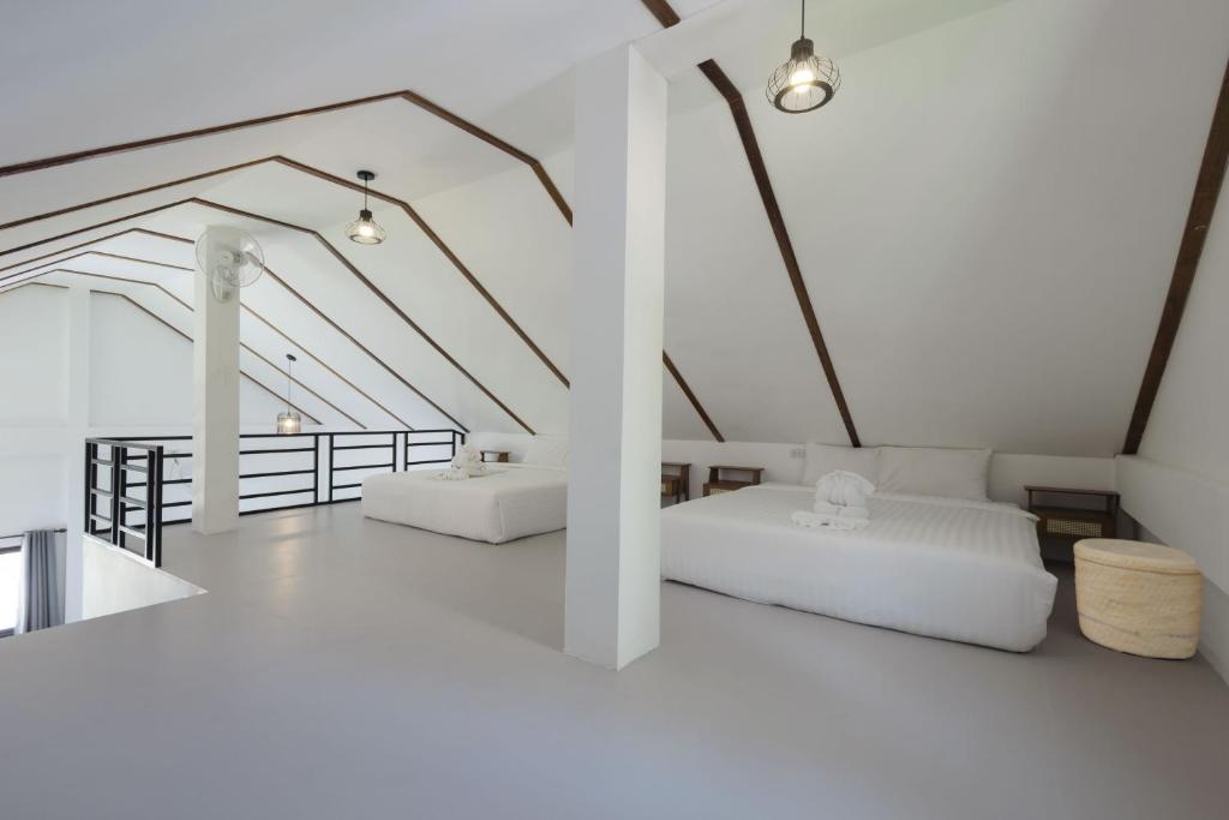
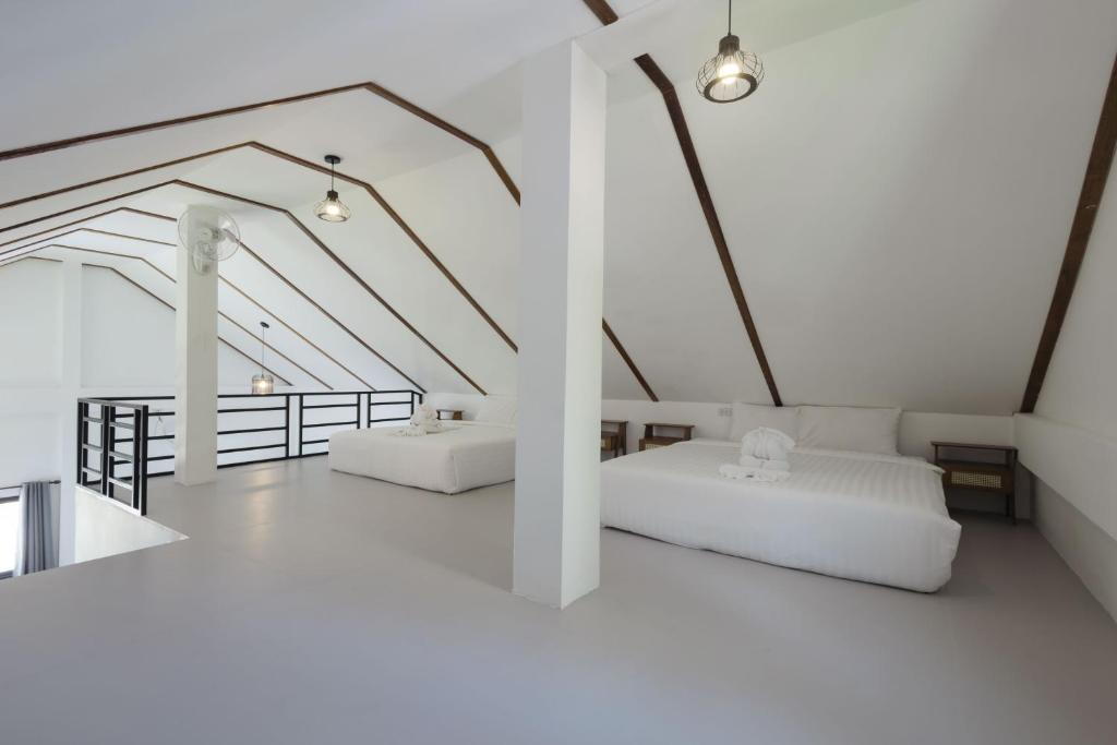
- woven basket (1135, 594)
